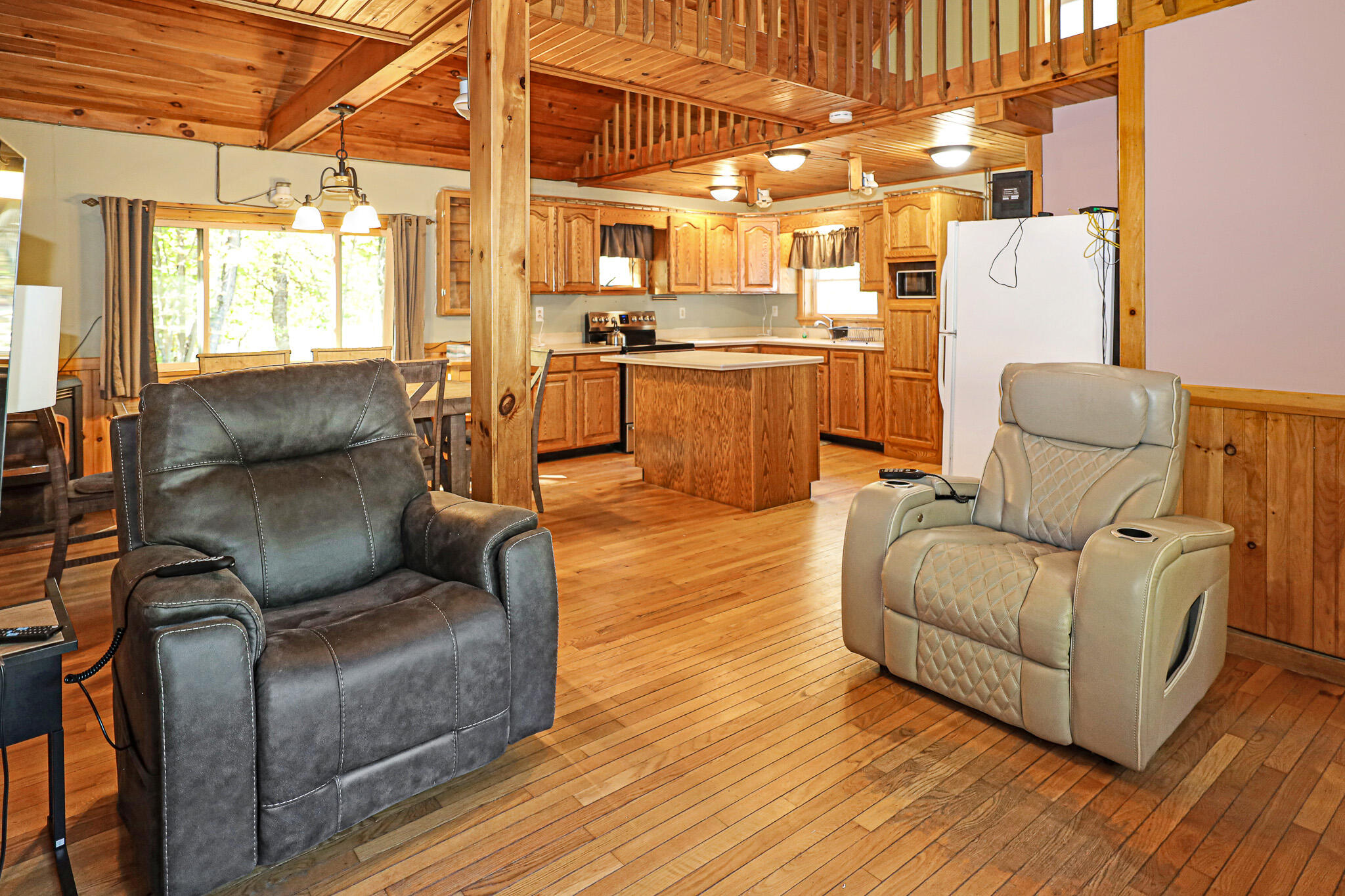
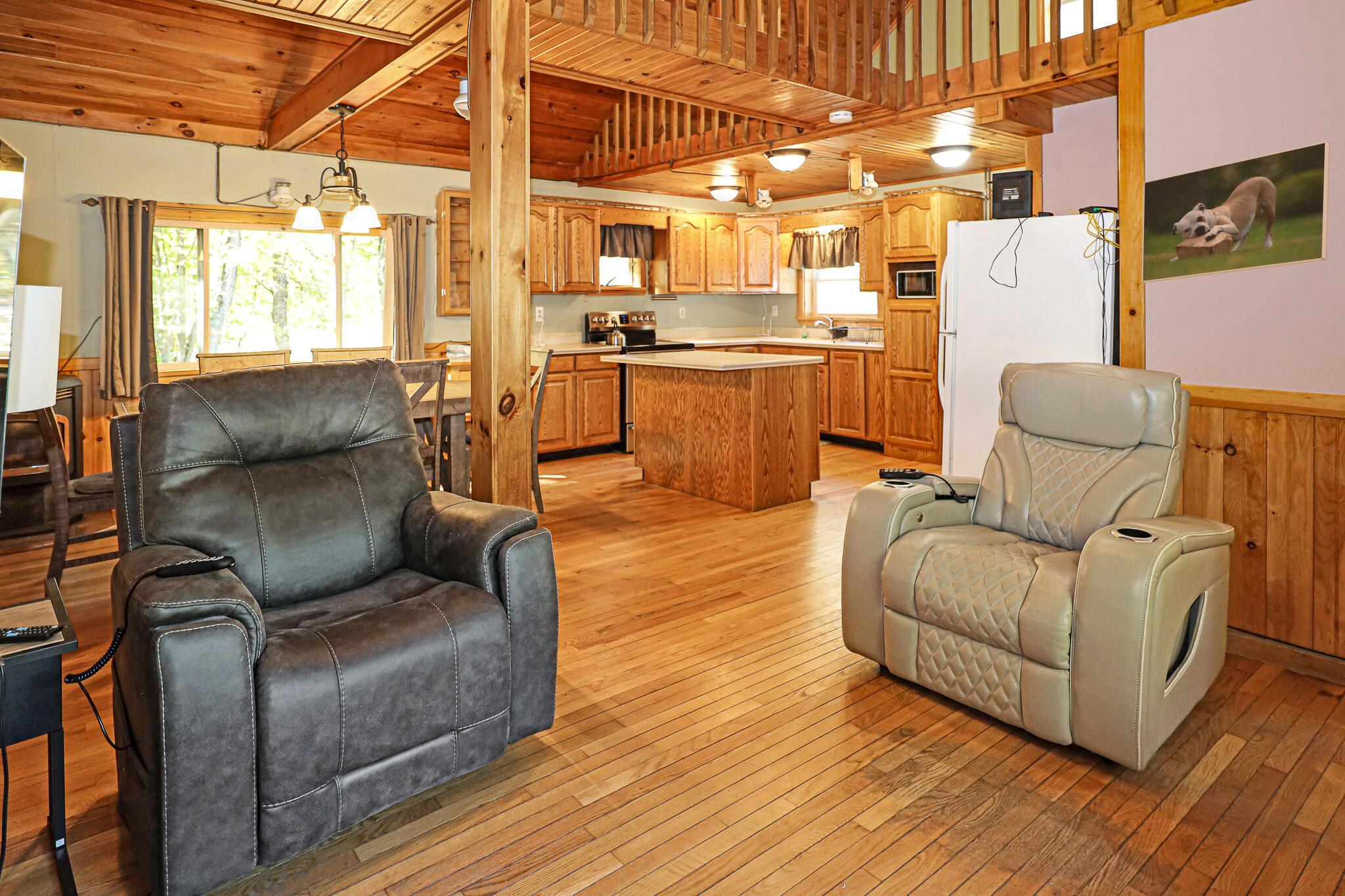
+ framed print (1228, 218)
